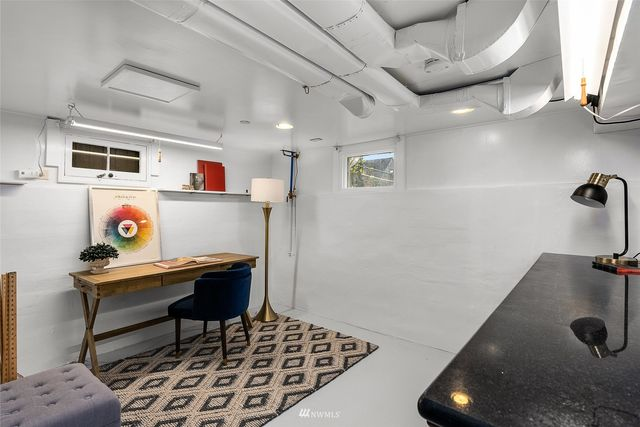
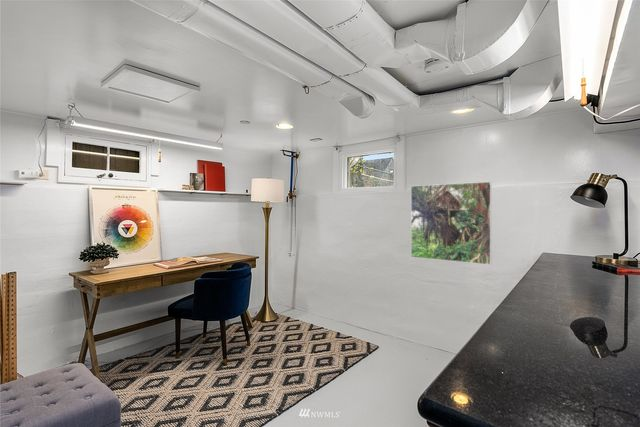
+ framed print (448, 222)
